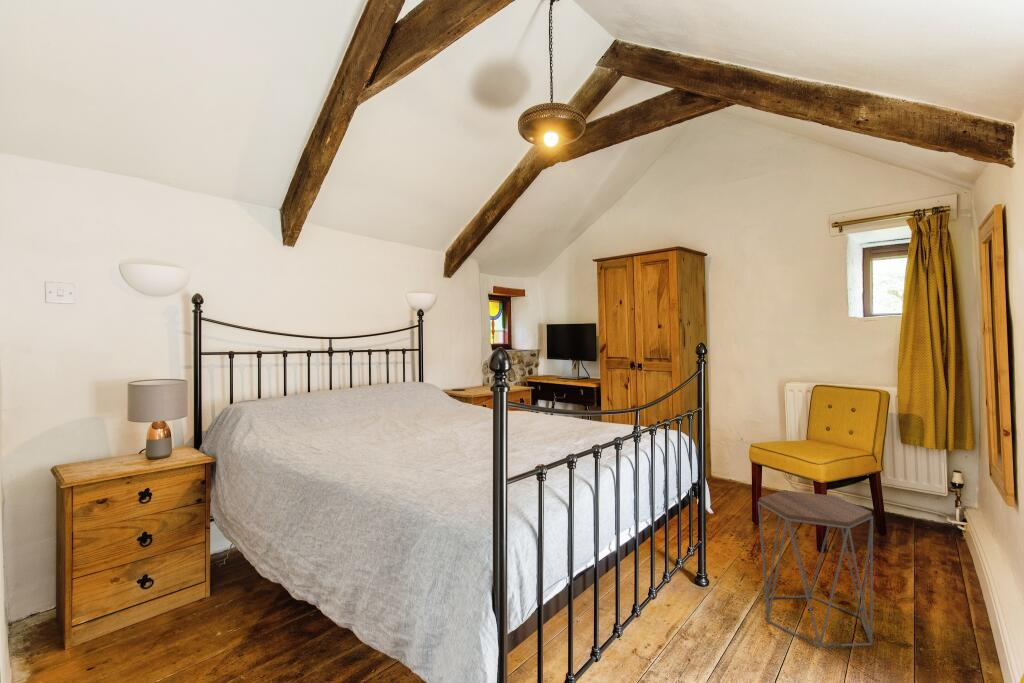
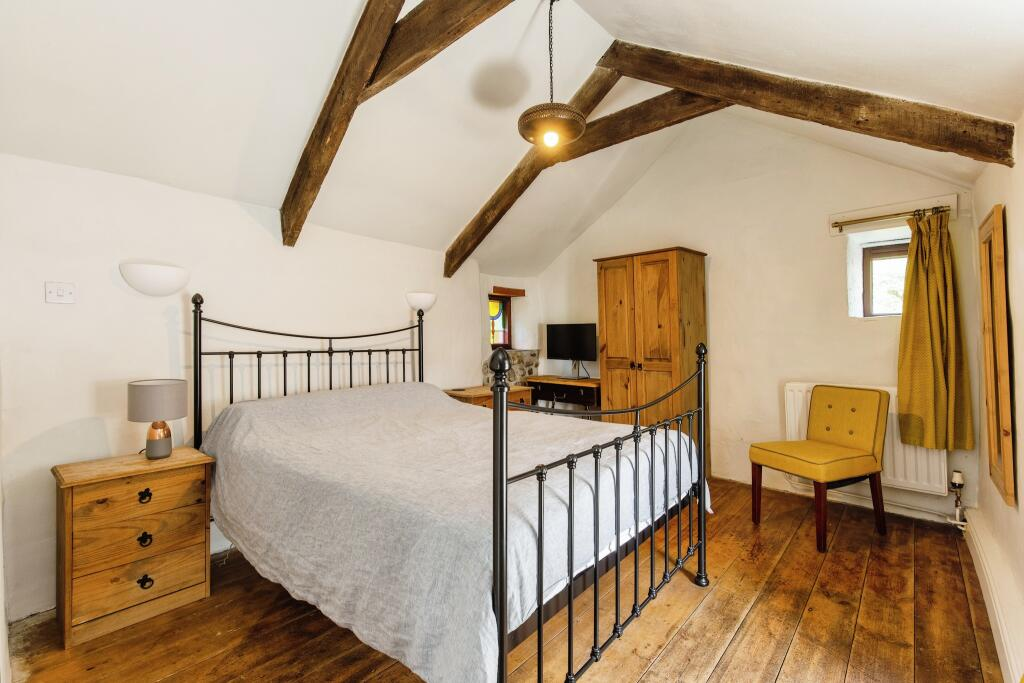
- side table (818, 562)
